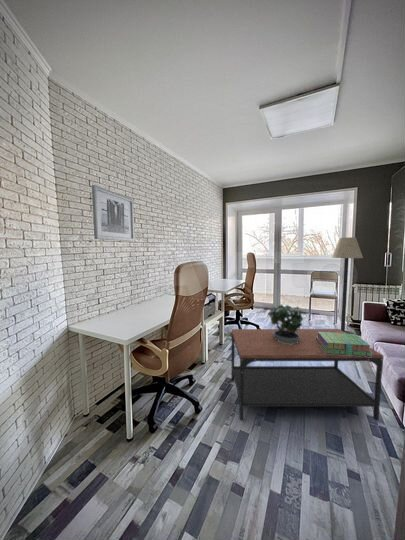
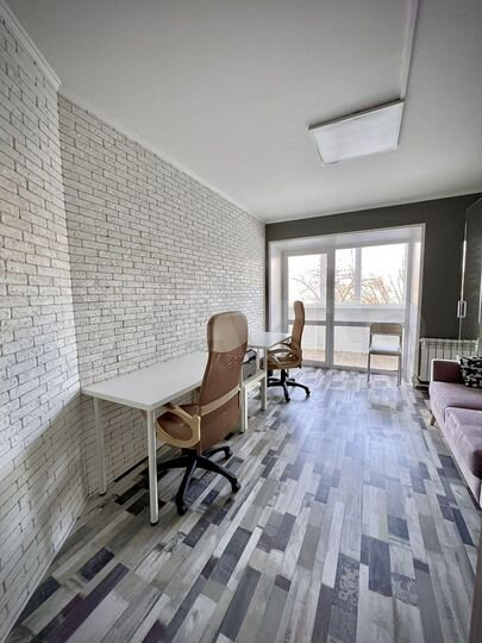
- potted plant (285, 320)
- coffee table (295, 368)
- floor lamp (345, 287)
- stack of books (341, 342)
- wall art (116, 217)
